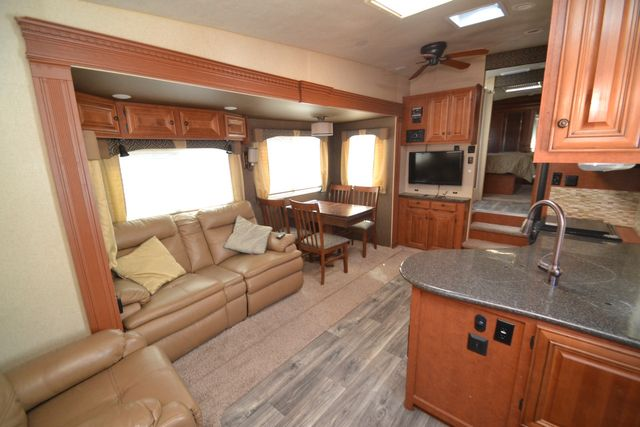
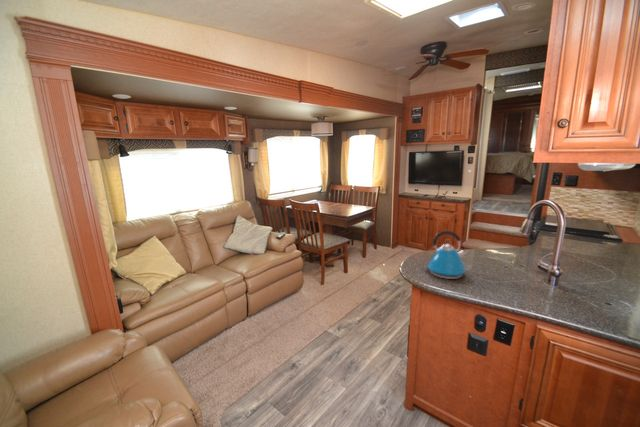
+ kettle (445, 251)
